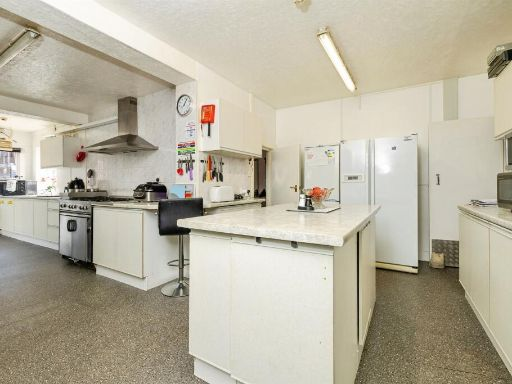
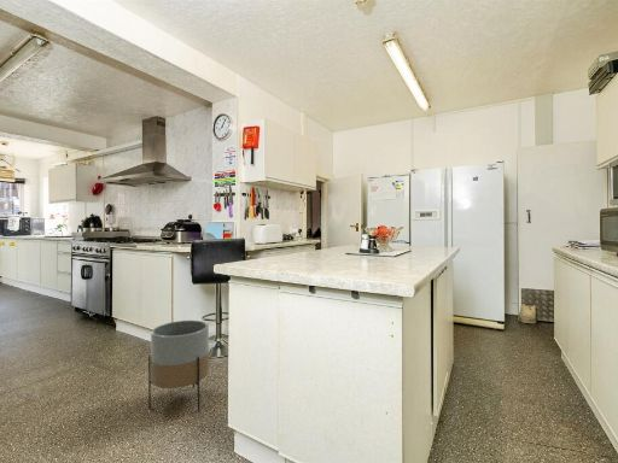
+ planter (181, 363)
